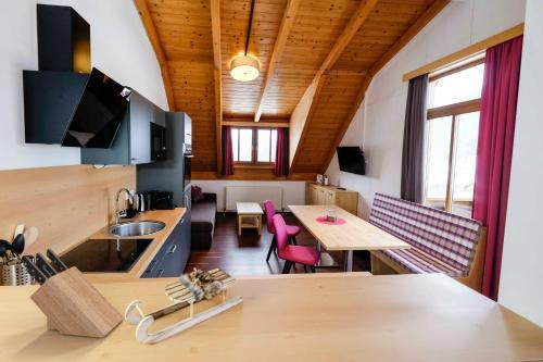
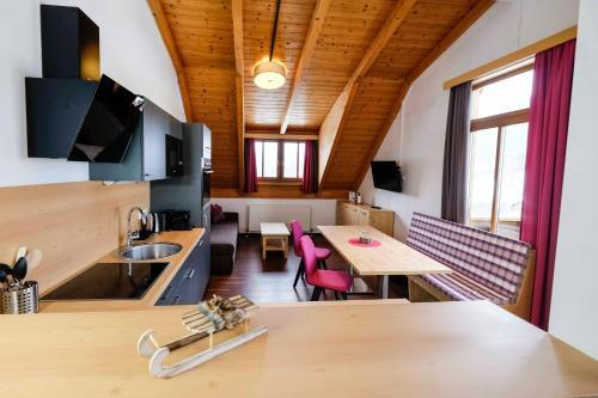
- knife block (72, 289)
